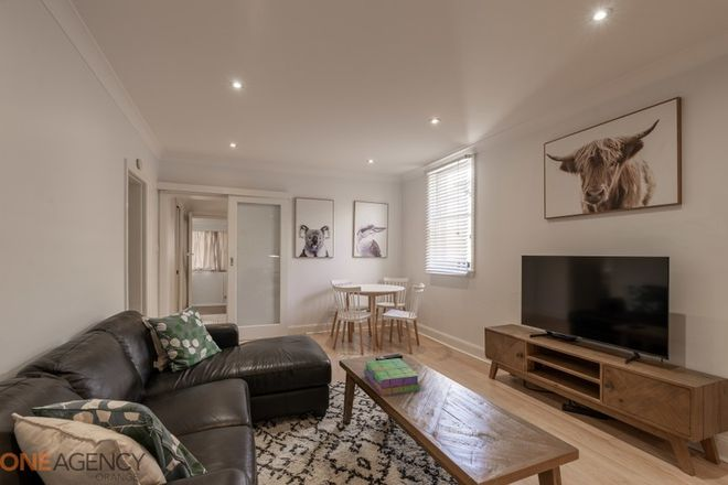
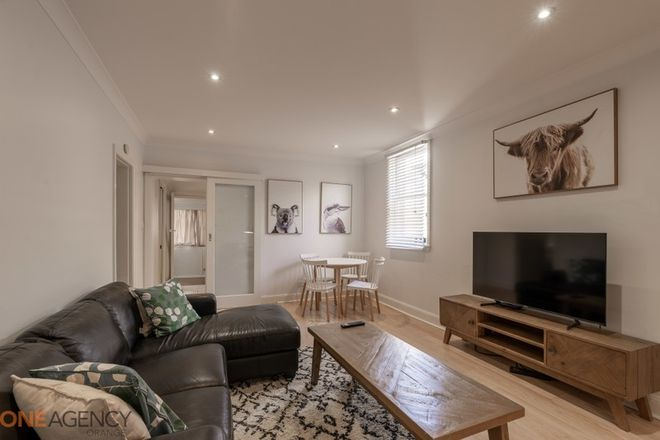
- stack of books (390, 375)
